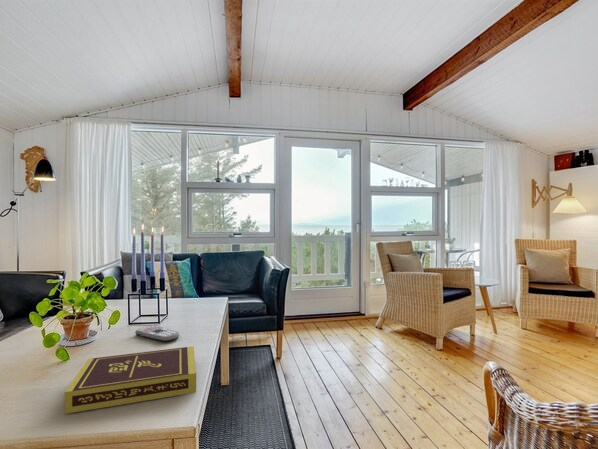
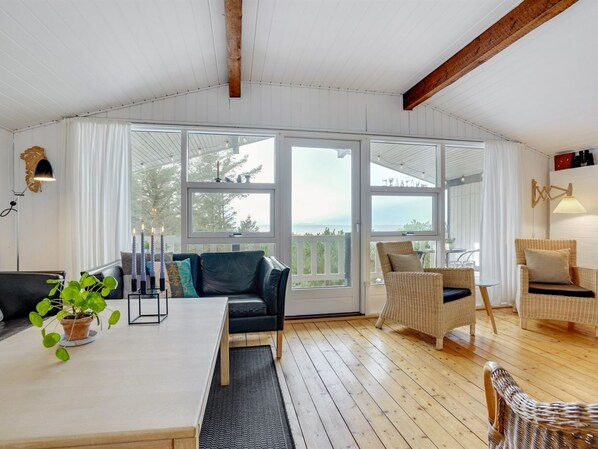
- book (139, 374)
- remote control (158, 333)
